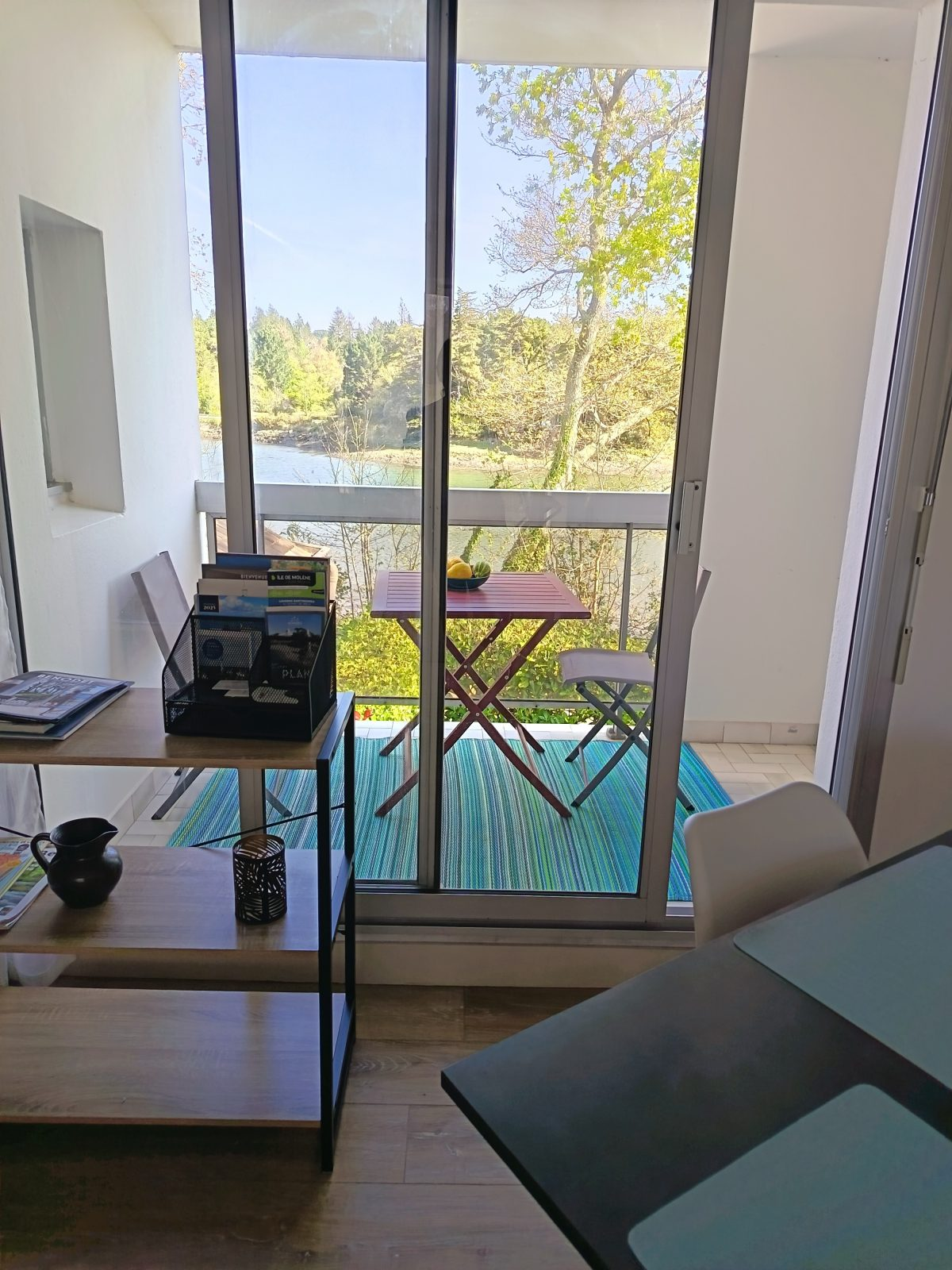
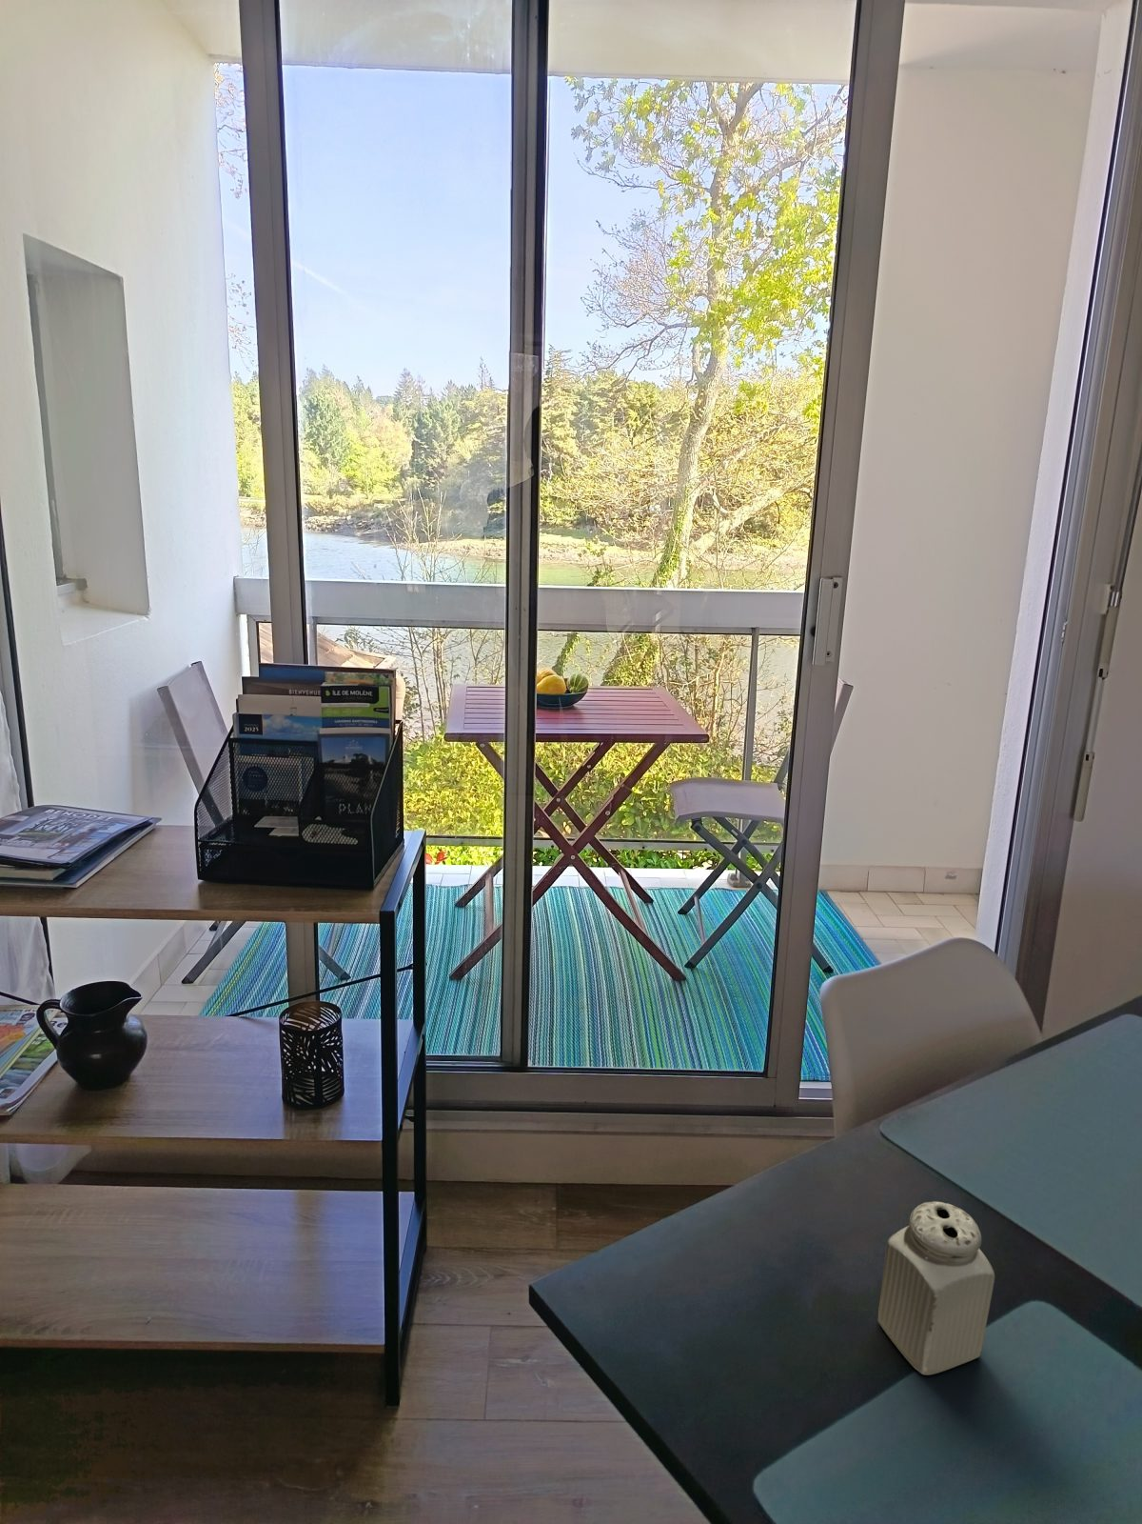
+ salt shaker (937, 1279)
